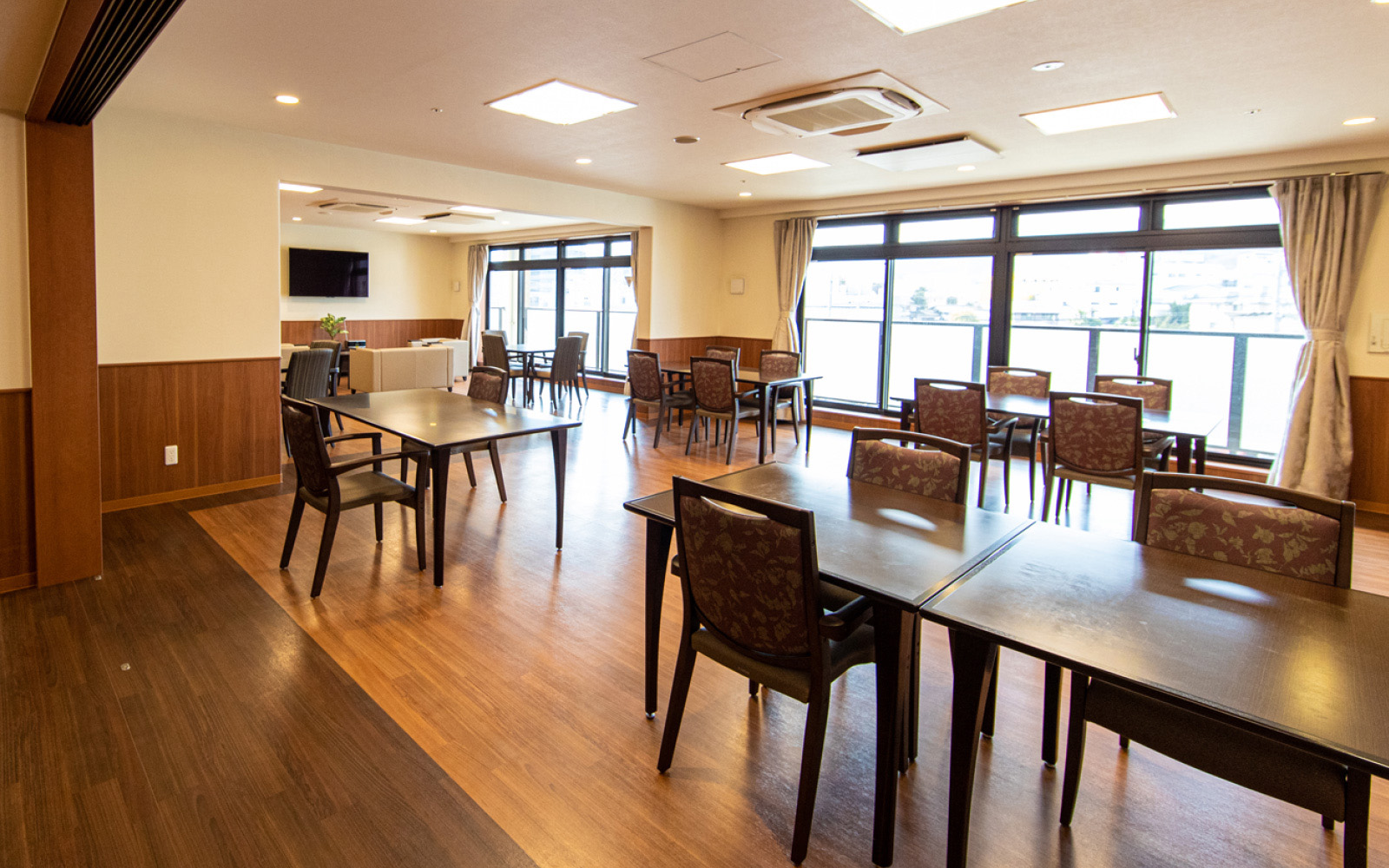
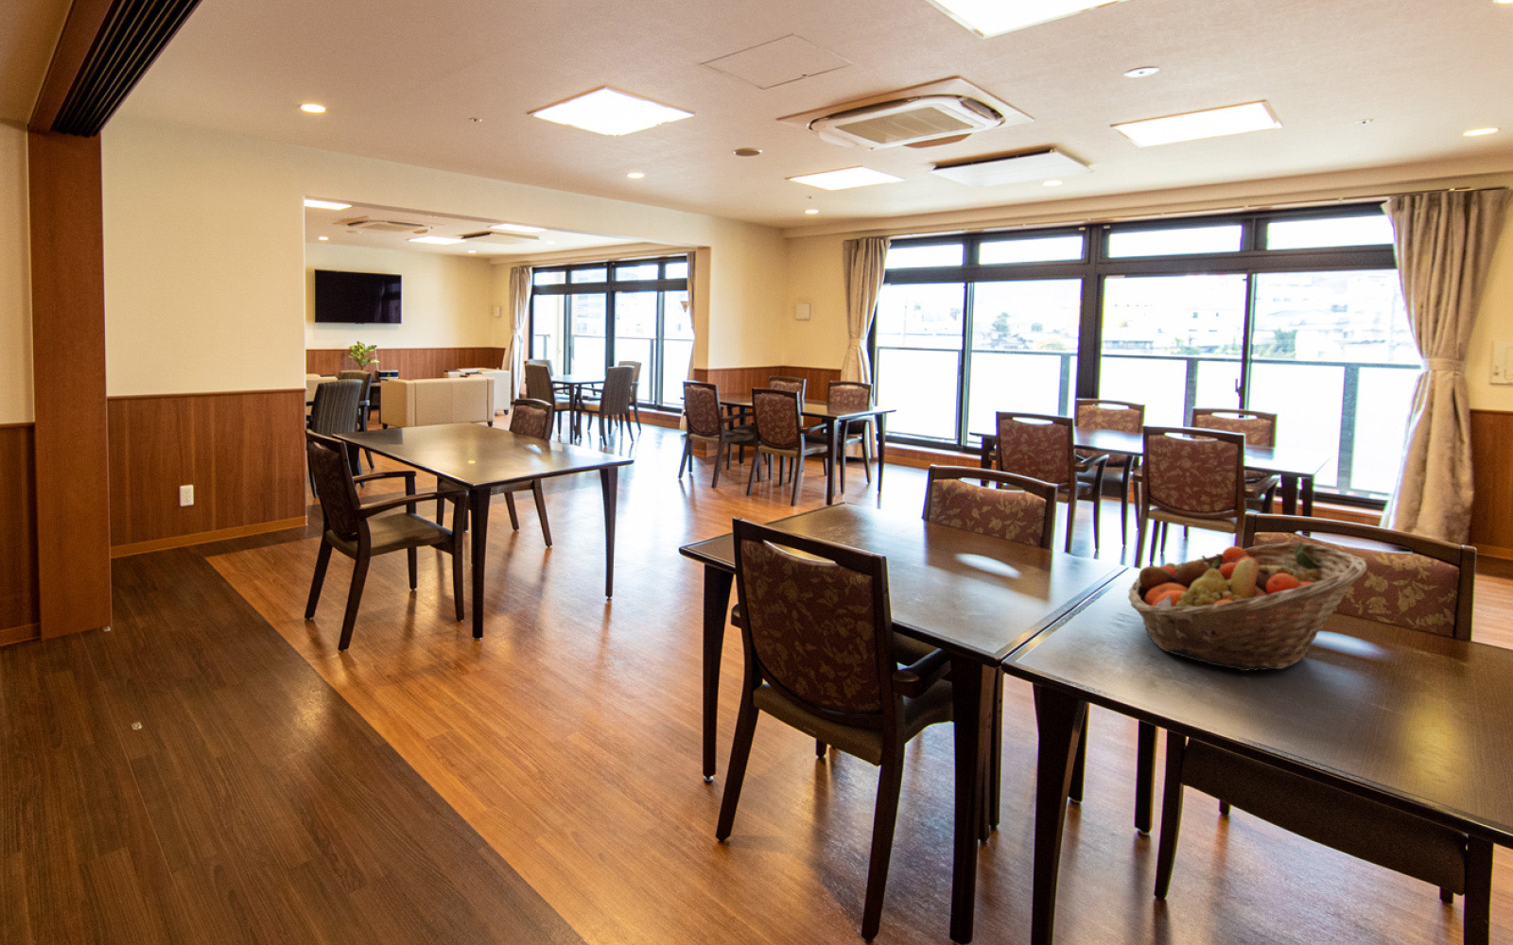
+ fruit basket (1236, 596)
